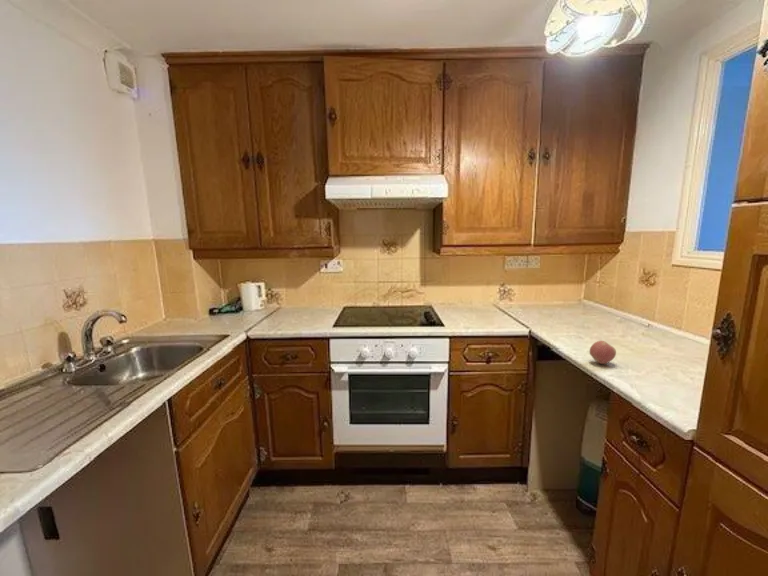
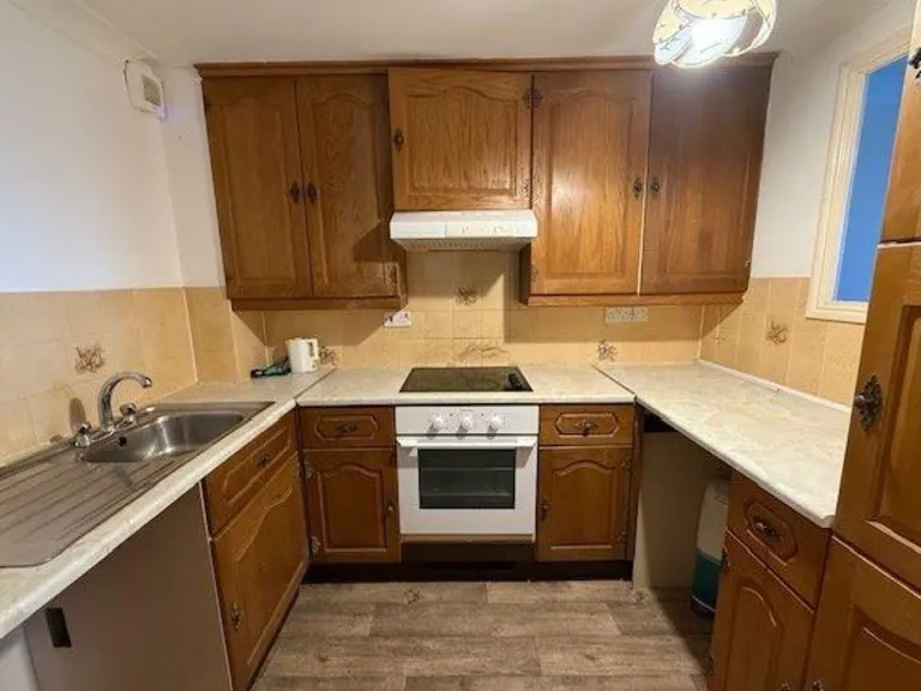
- apple (602, 352)
